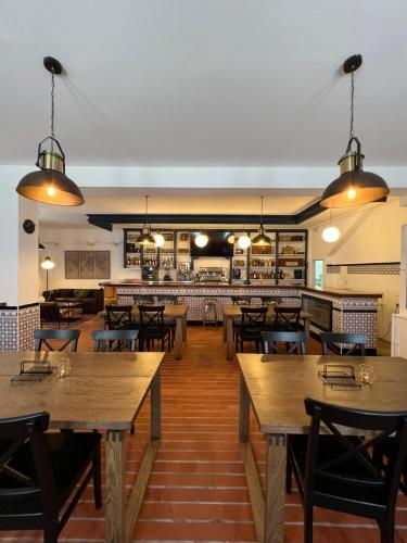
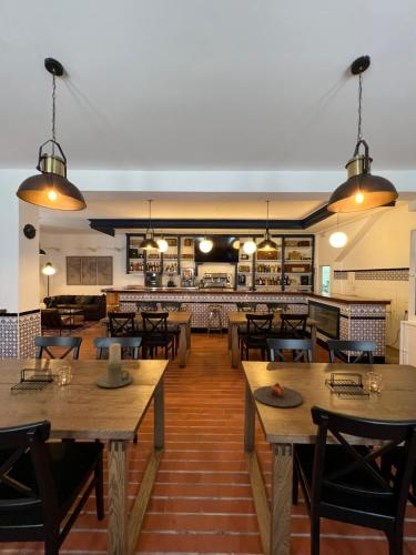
+ plate (277, 390)
+ candle holder (114, 363)
